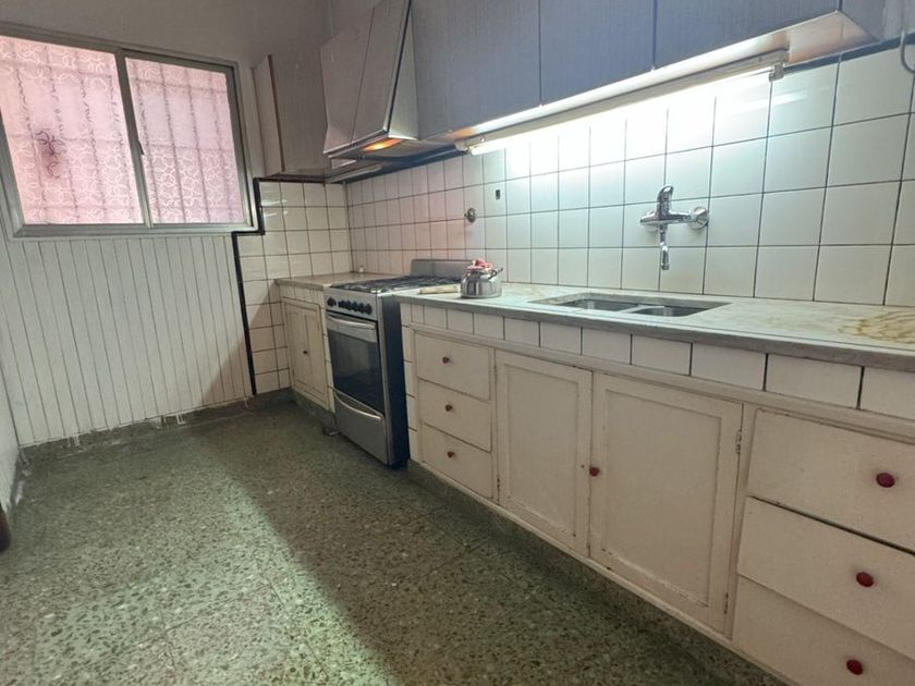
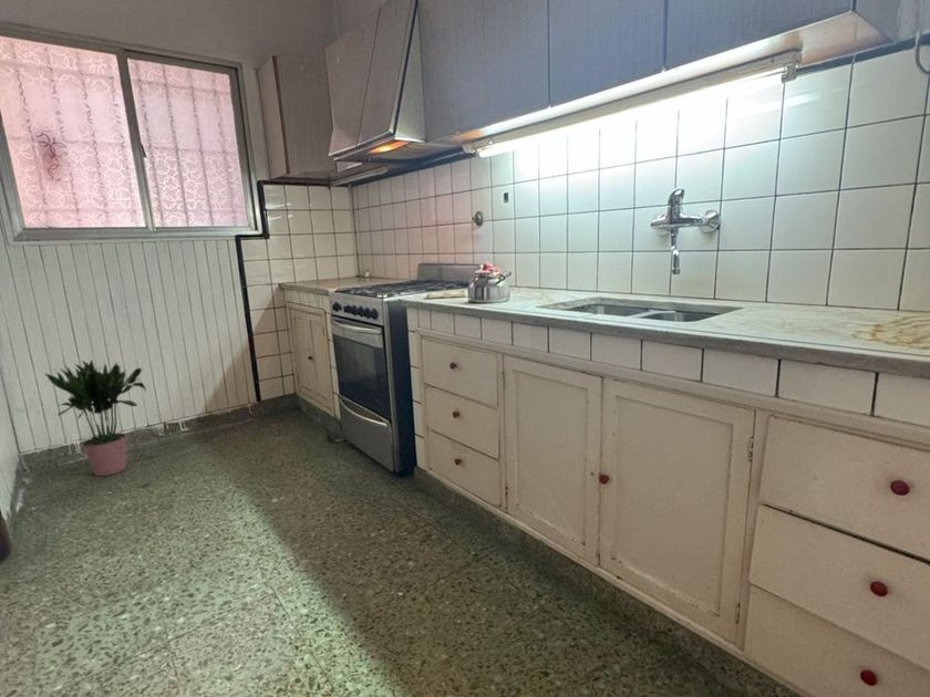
+ potted plant (105, 413)
